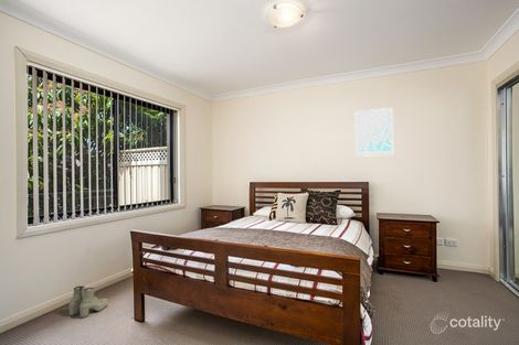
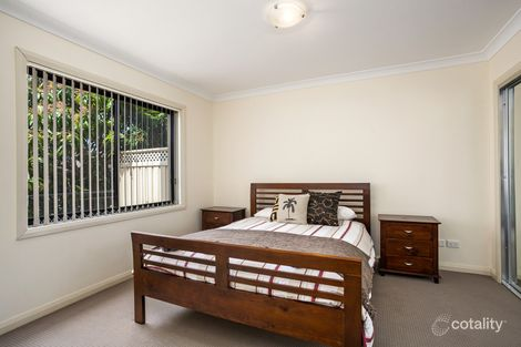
- wall art (373, 132)
- boots (88, 298)
